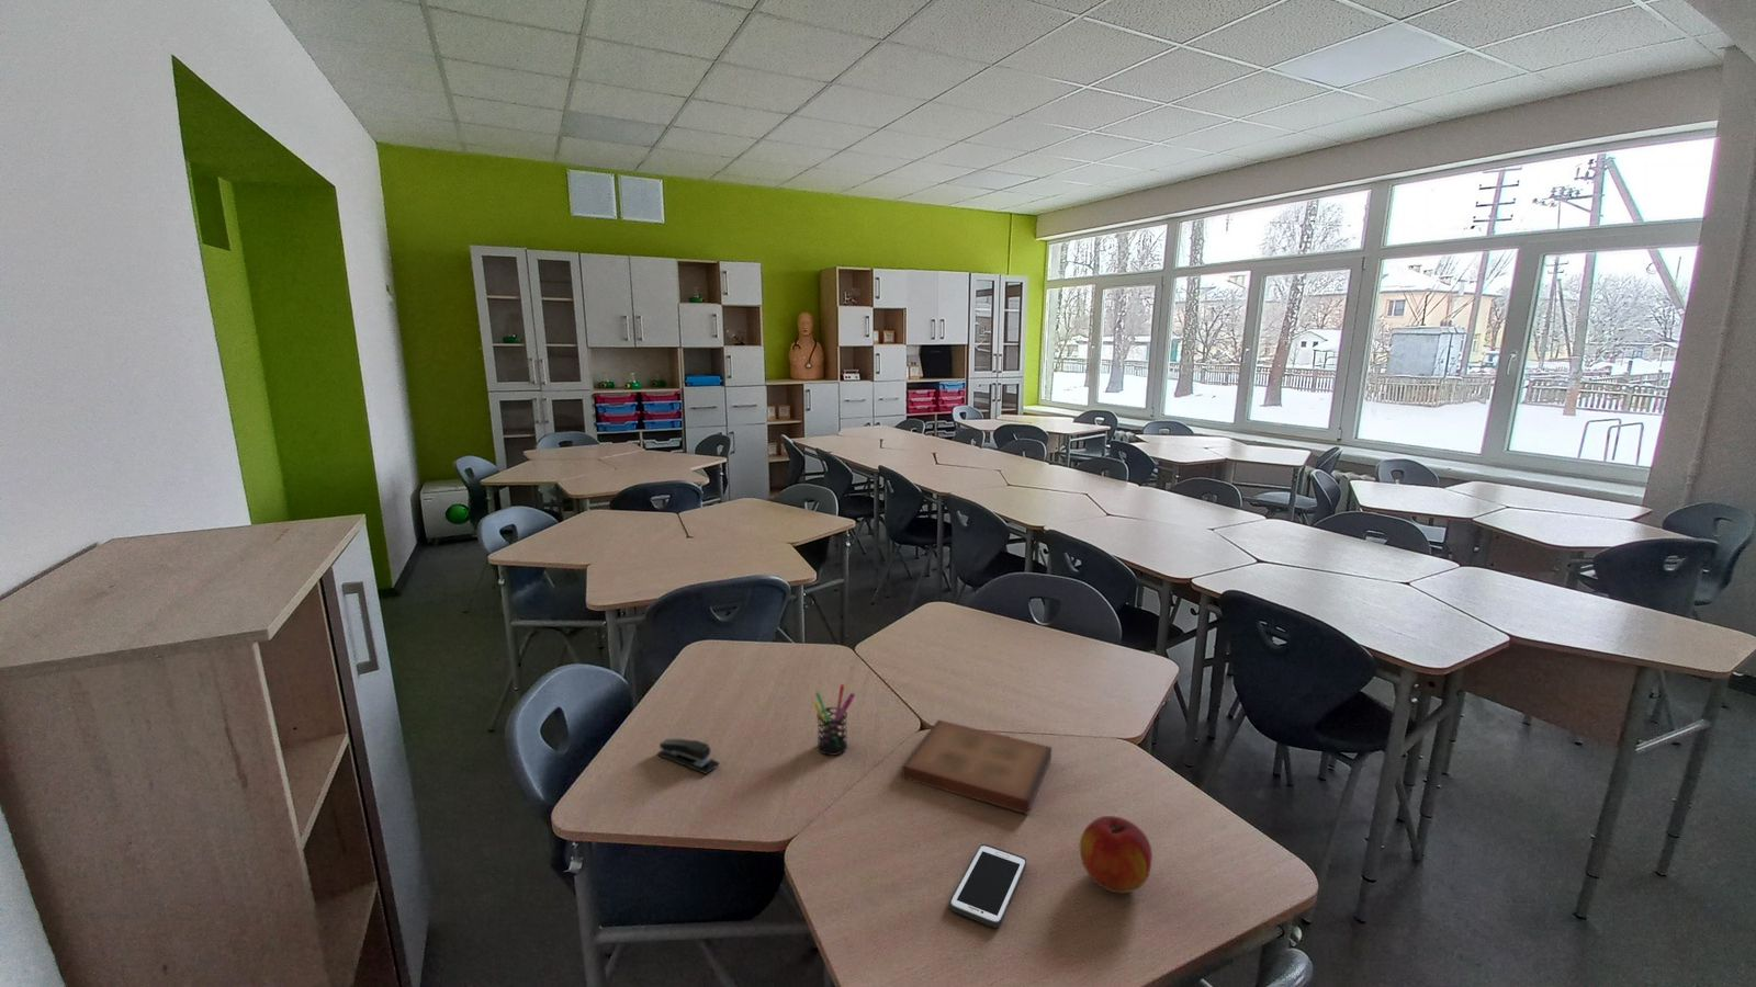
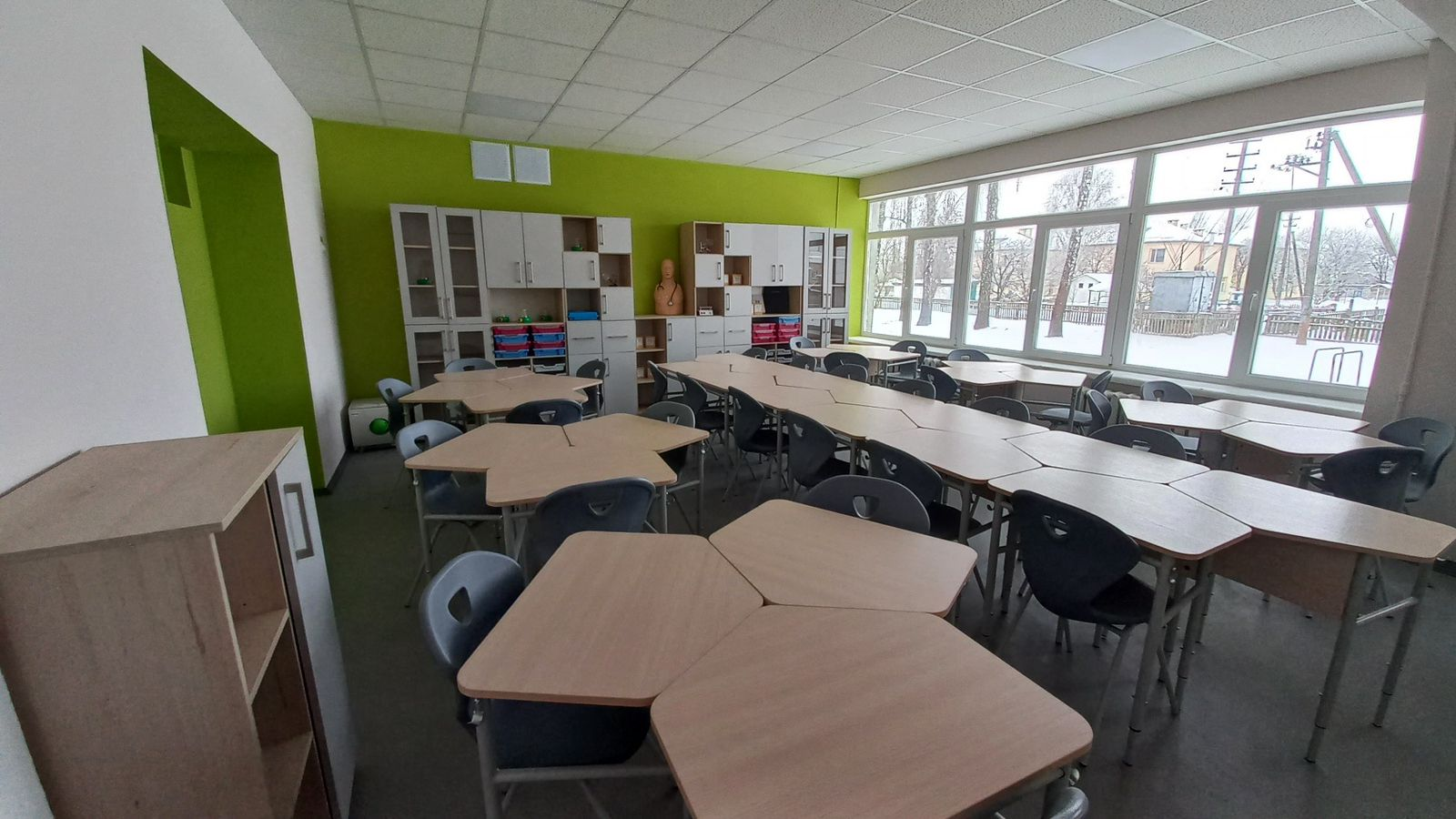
- stapler (686, 750)
- pen holder (830, 717)
- book (978, 762)
- cell phone (989, 883)
- apple (1116, 852)
